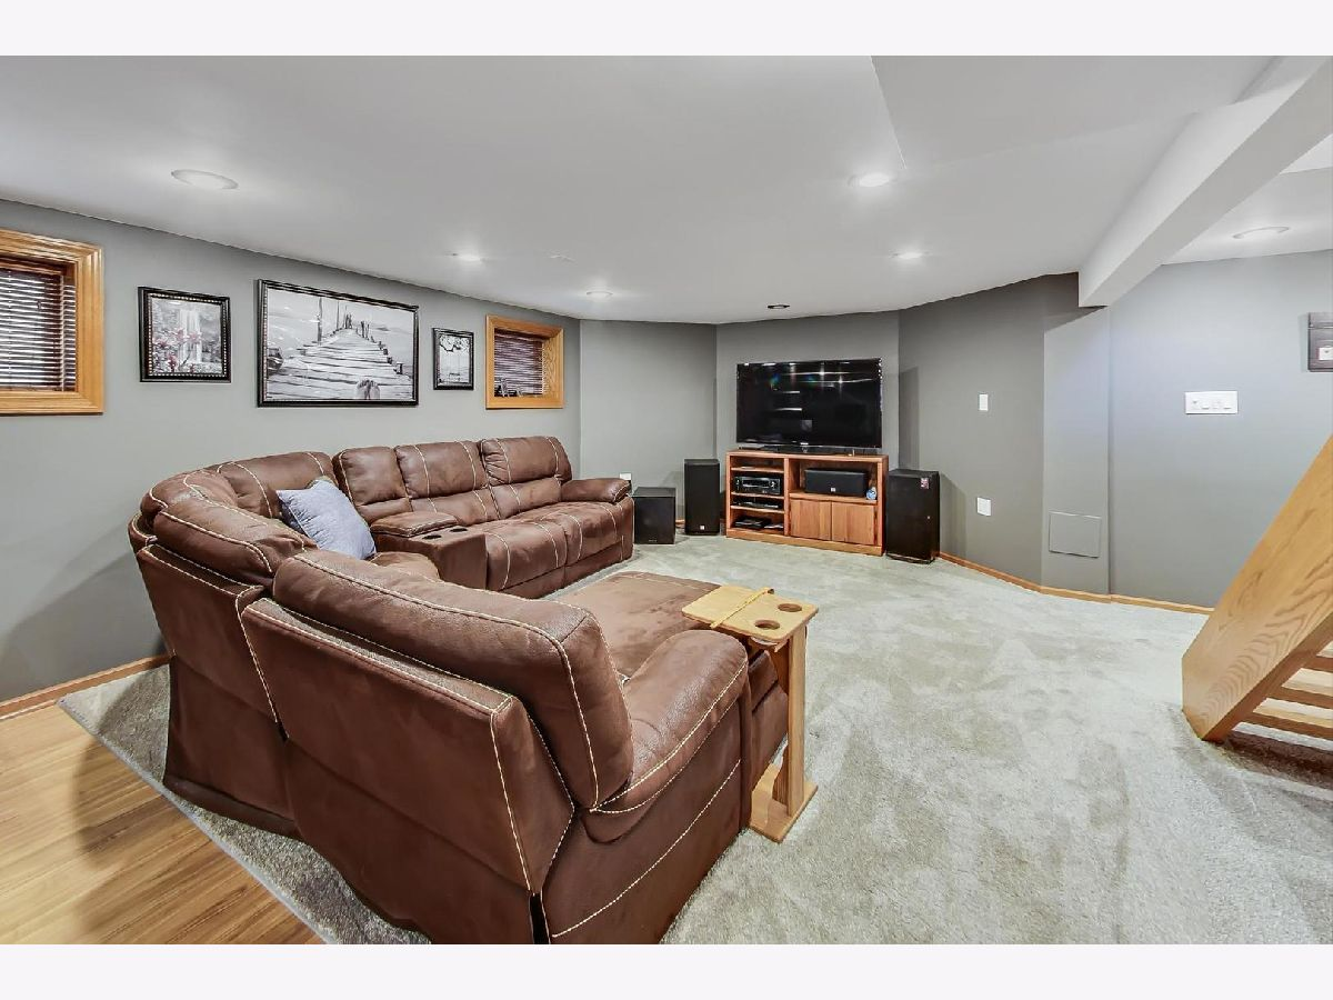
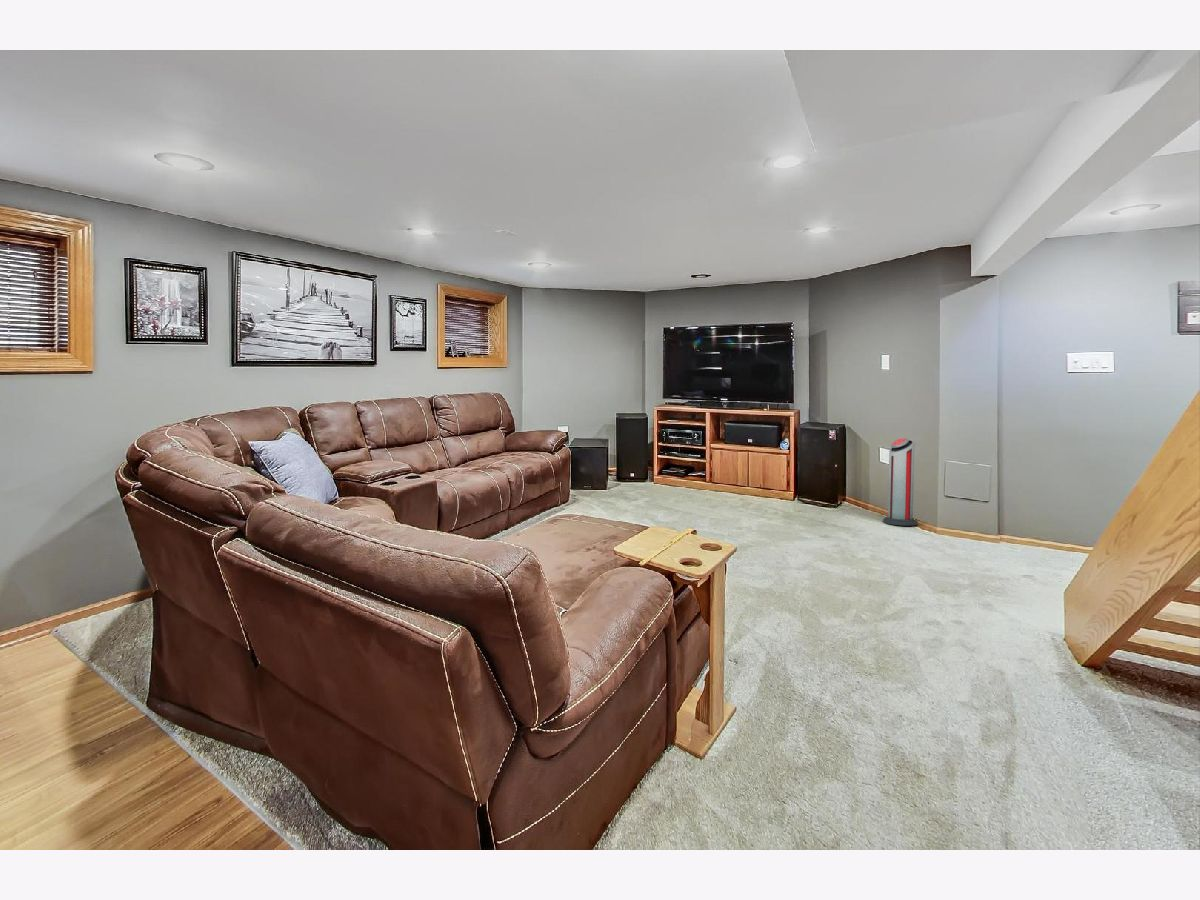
+ air purifier (900, 480)
